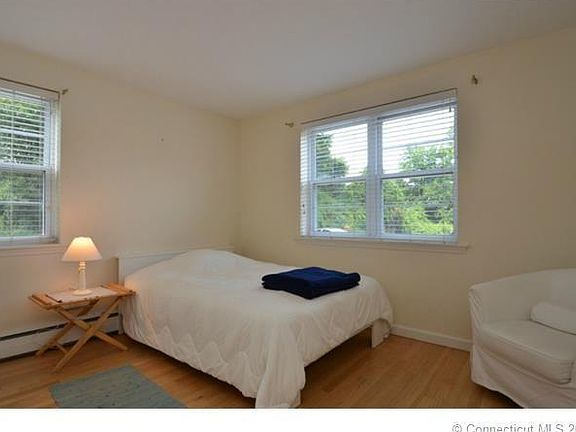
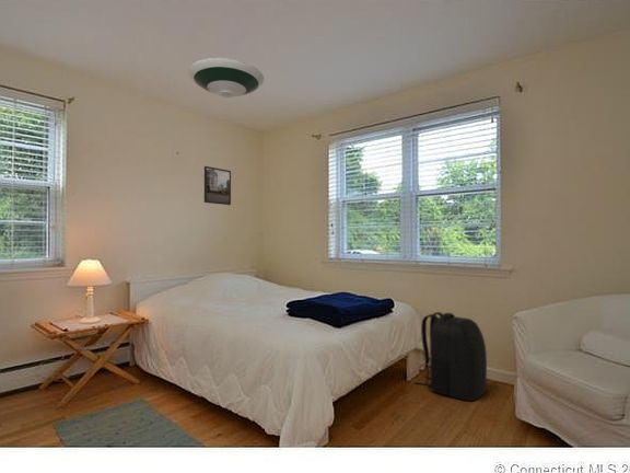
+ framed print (218, 186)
+ backpack (448, 350)
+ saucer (226, 85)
